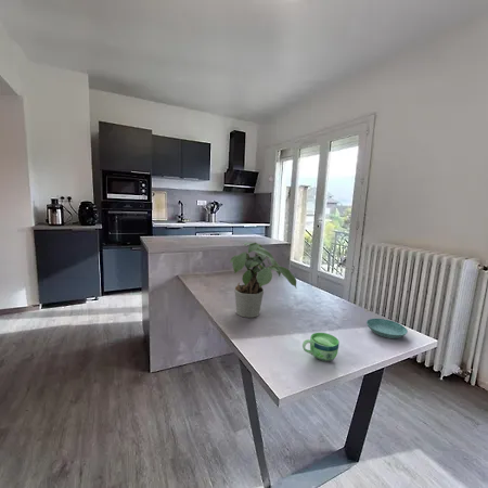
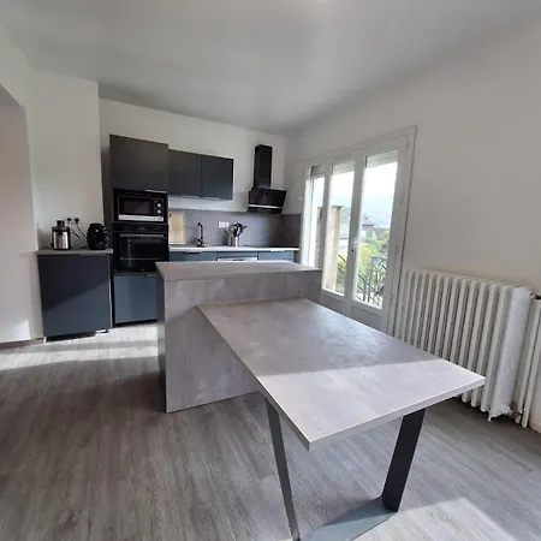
- potted plant (256, 280)
- saucer (385, 329)
- cup (320, 348)
